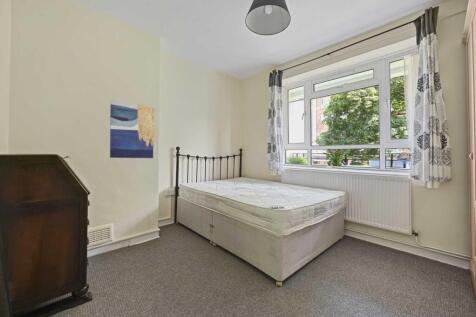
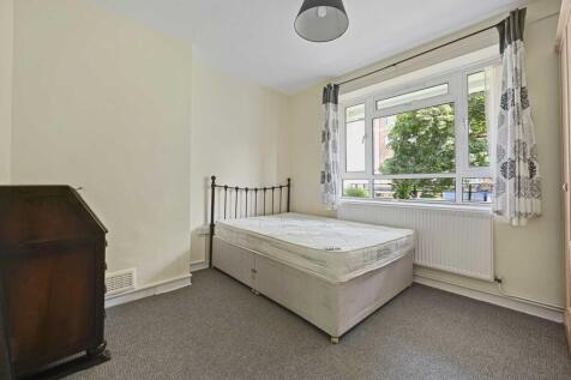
- wall art (133, 130)
